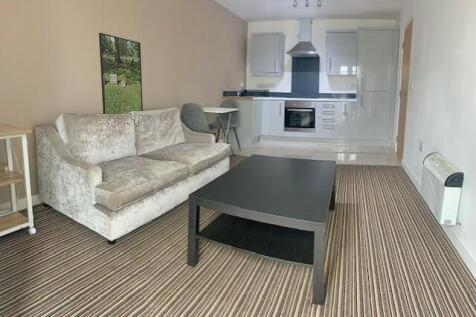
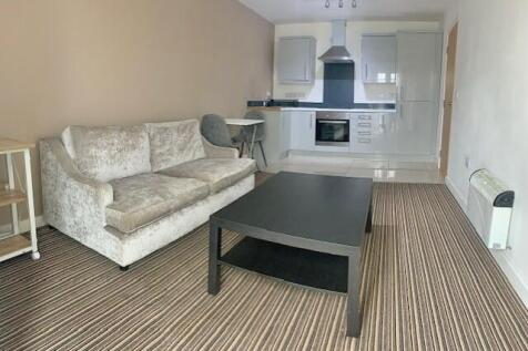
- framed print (123, 82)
